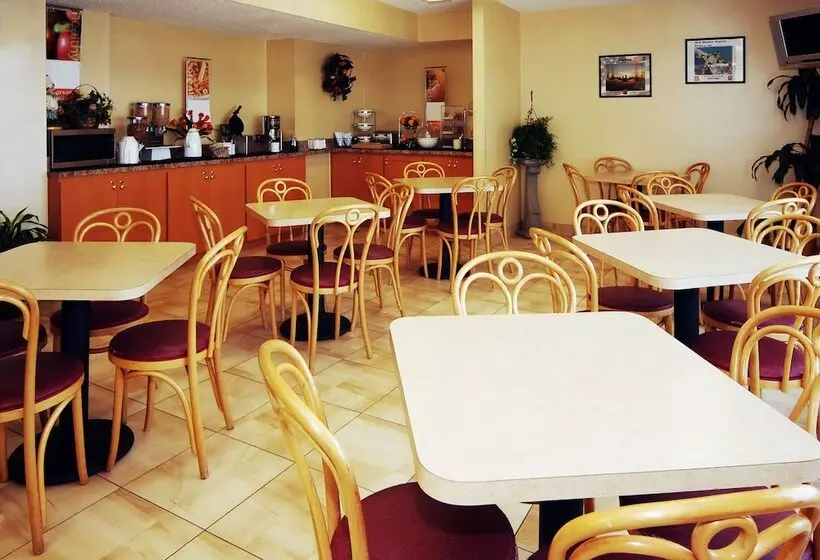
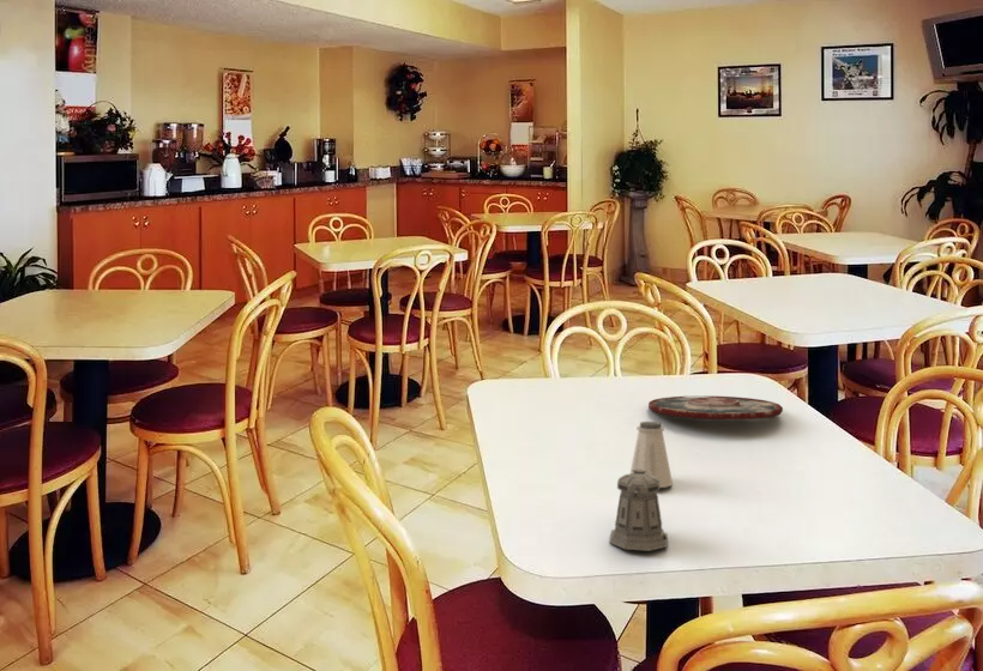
+ saltshaker (650, 453)
+ plate (713, 407)
+ pepper shaker (637, 508)
